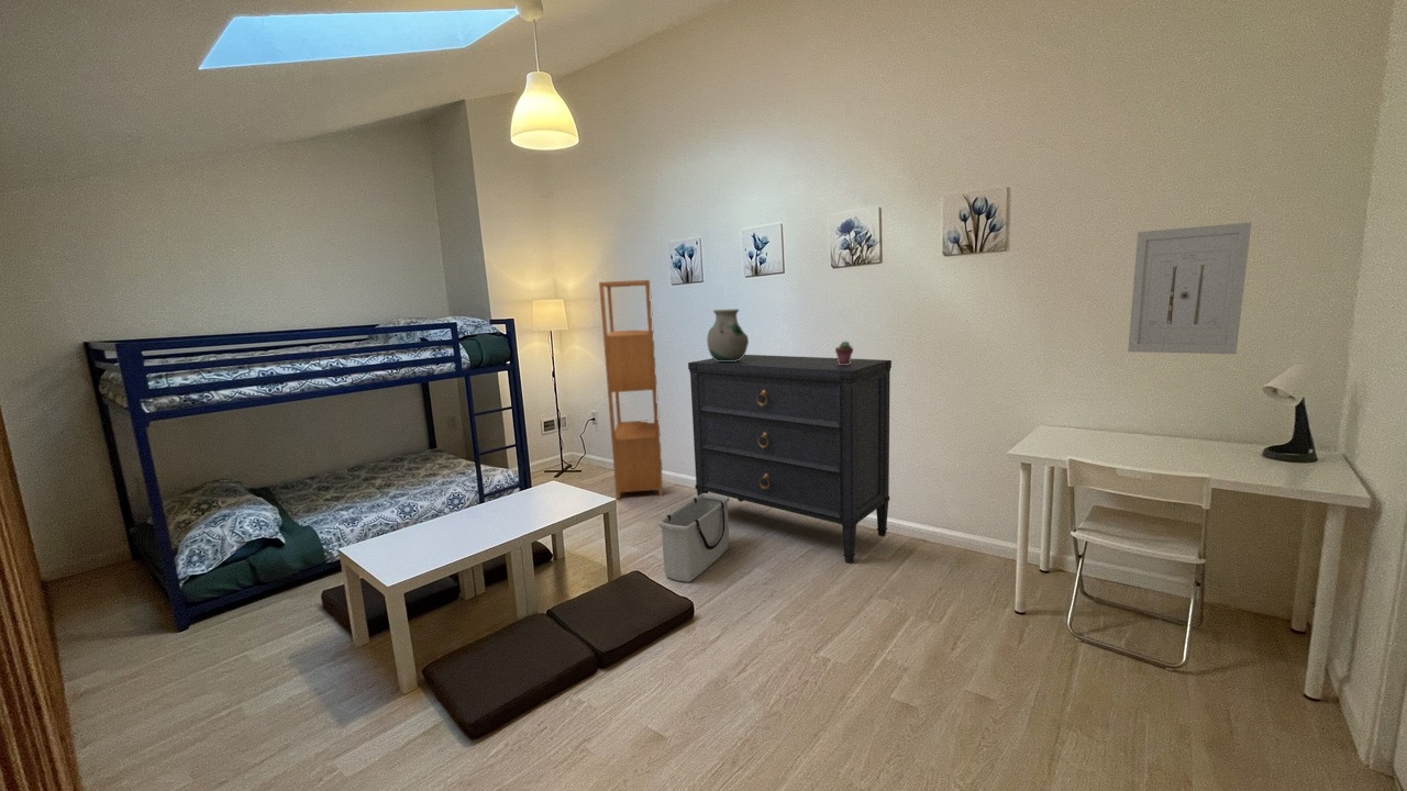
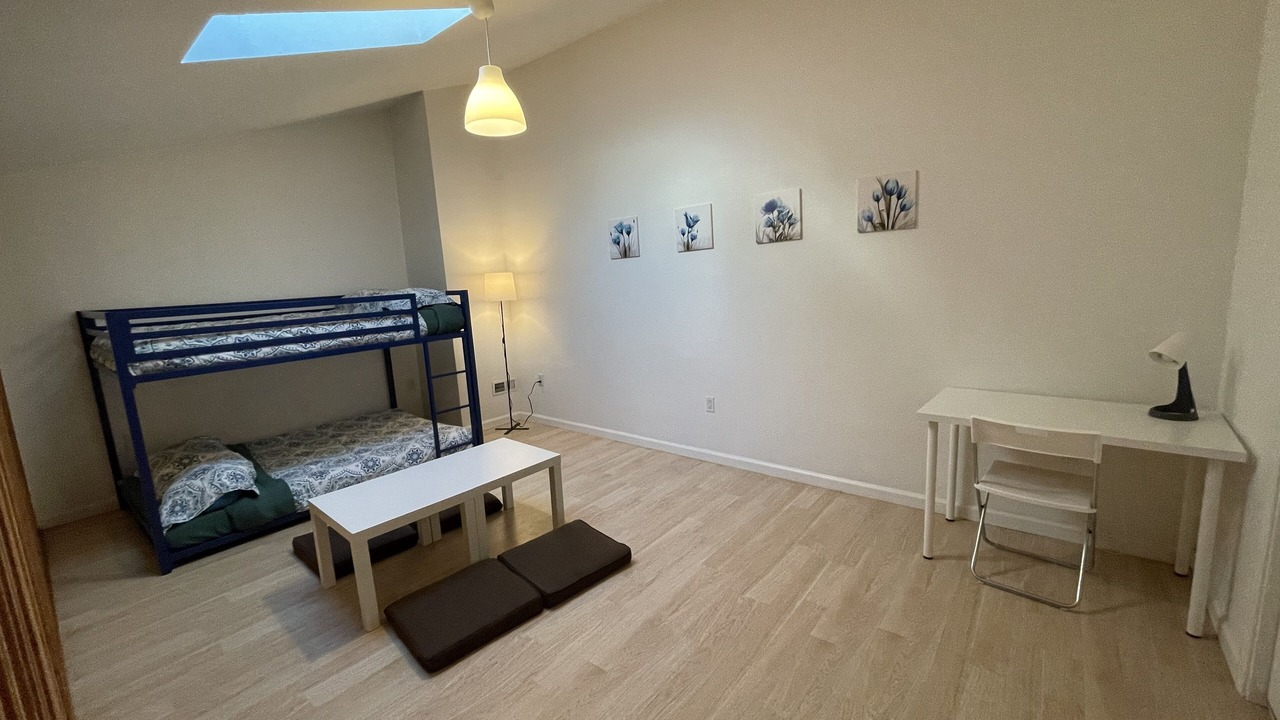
- vase (727, 335)
- bookshelf (633, 386)
- storage bin (697, 535)
- dresser (785, 446)
- wall art (1185, 291)
- potted succulent (844, 352)
